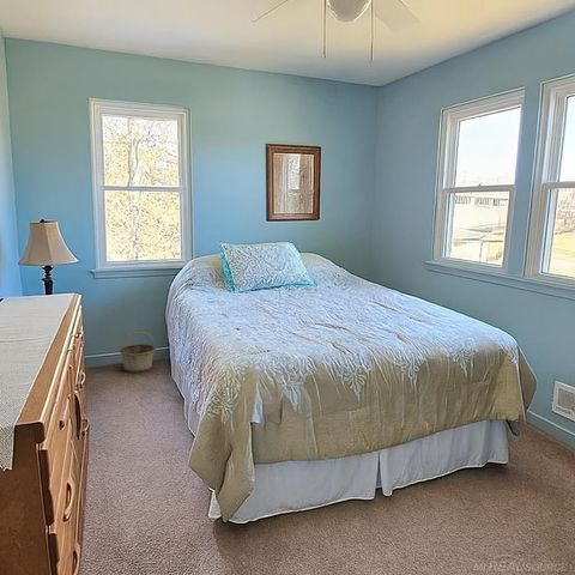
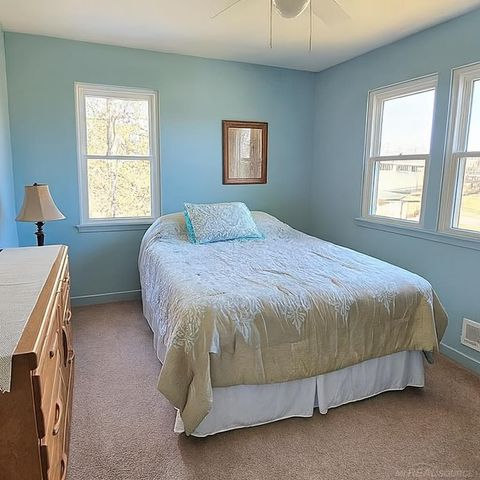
- basket (137, 350)
